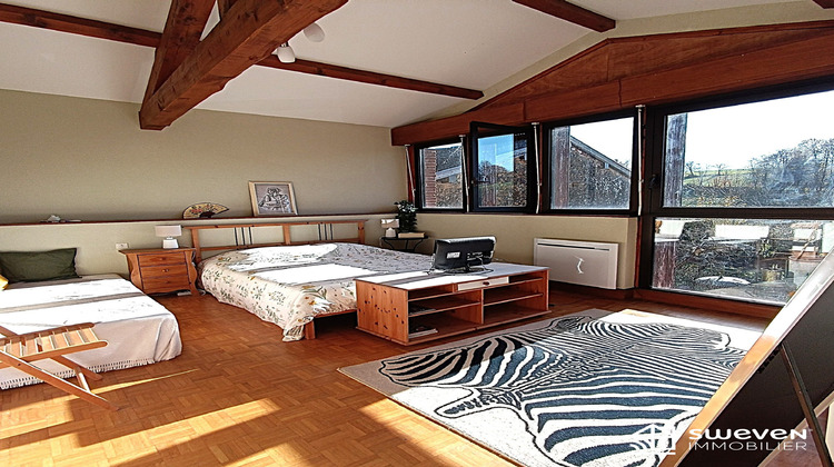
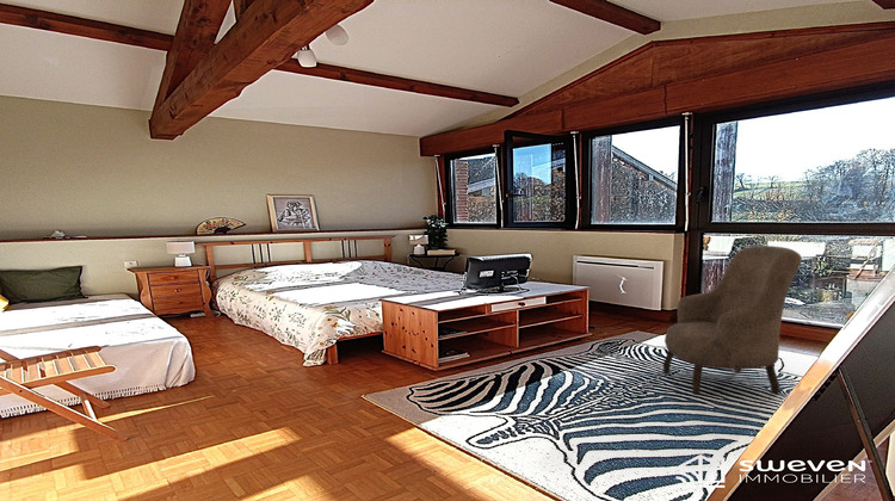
+ armchair (729, 315)
